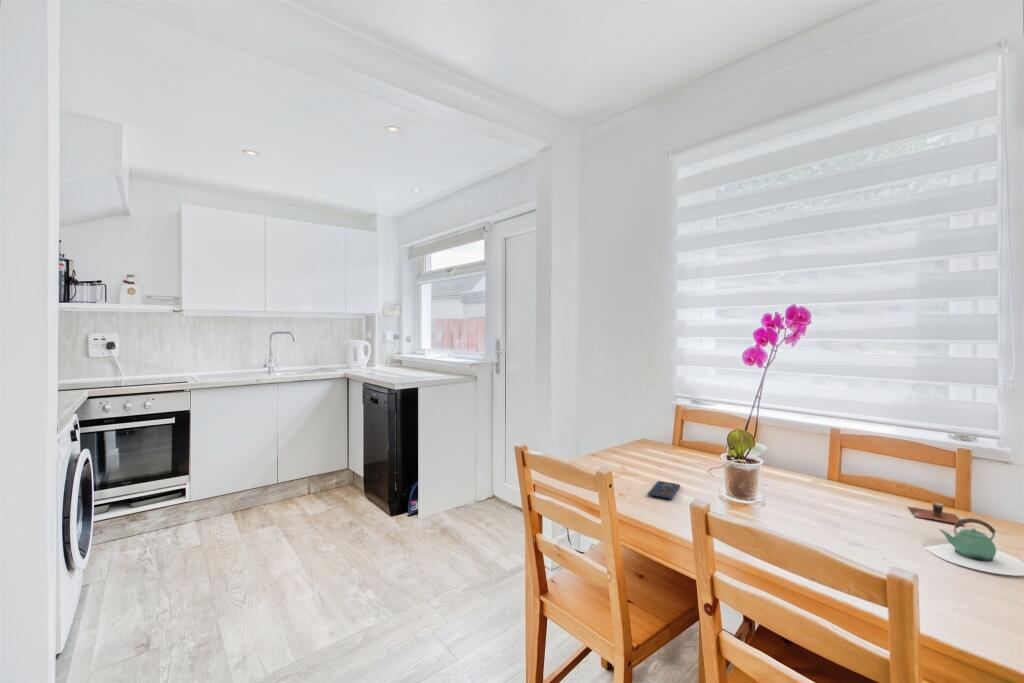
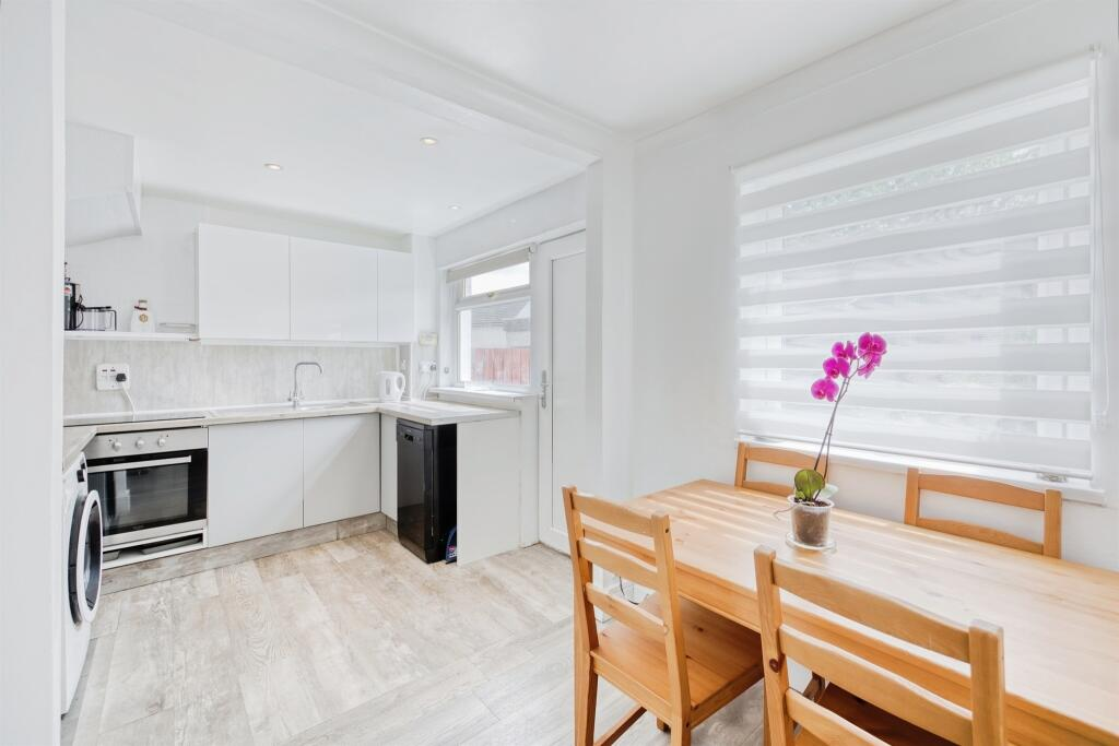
- cup (934, 509)
- smartphone (664, 489)
- teapot (973, 537)
